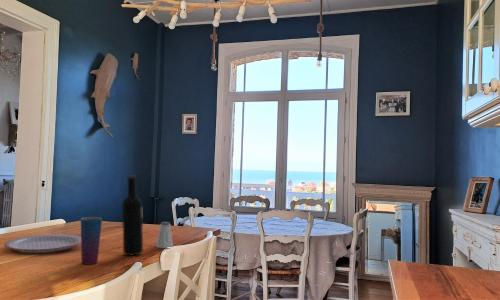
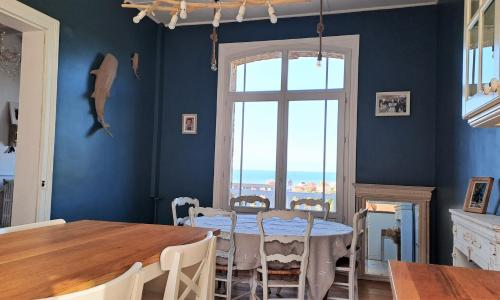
- cup (90, 240)
- saltshaker (164, 234)
- wine bottle (133, 214)
- plate (45, 244)
